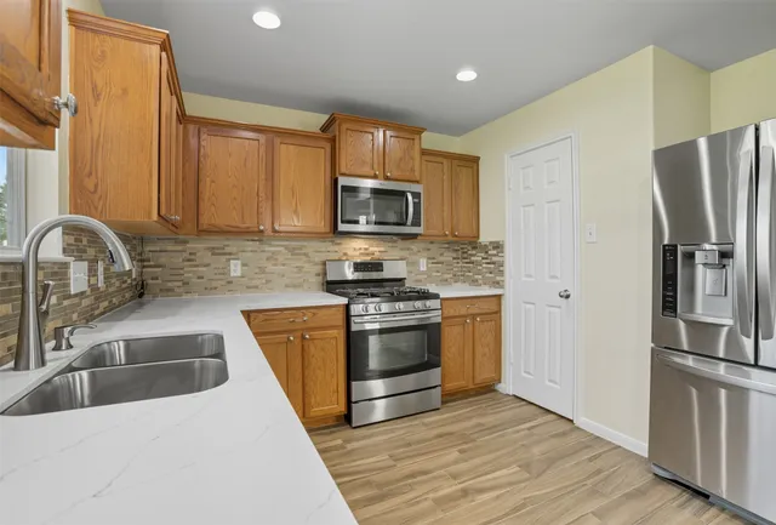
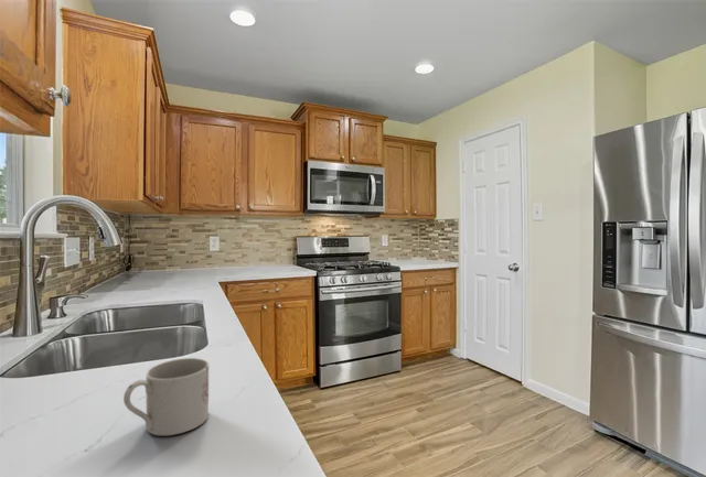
+ mug (168, 398)
